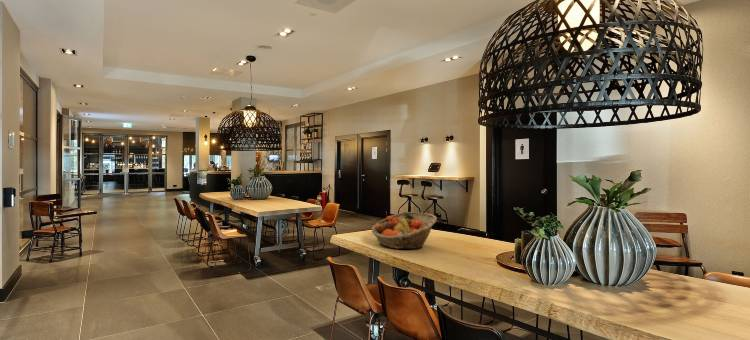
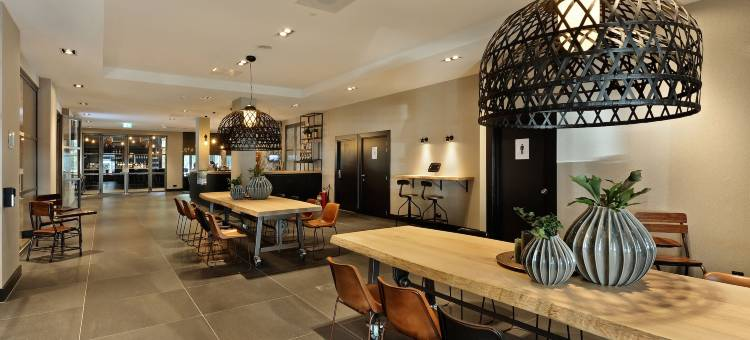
- fruit basket (403, 229)
